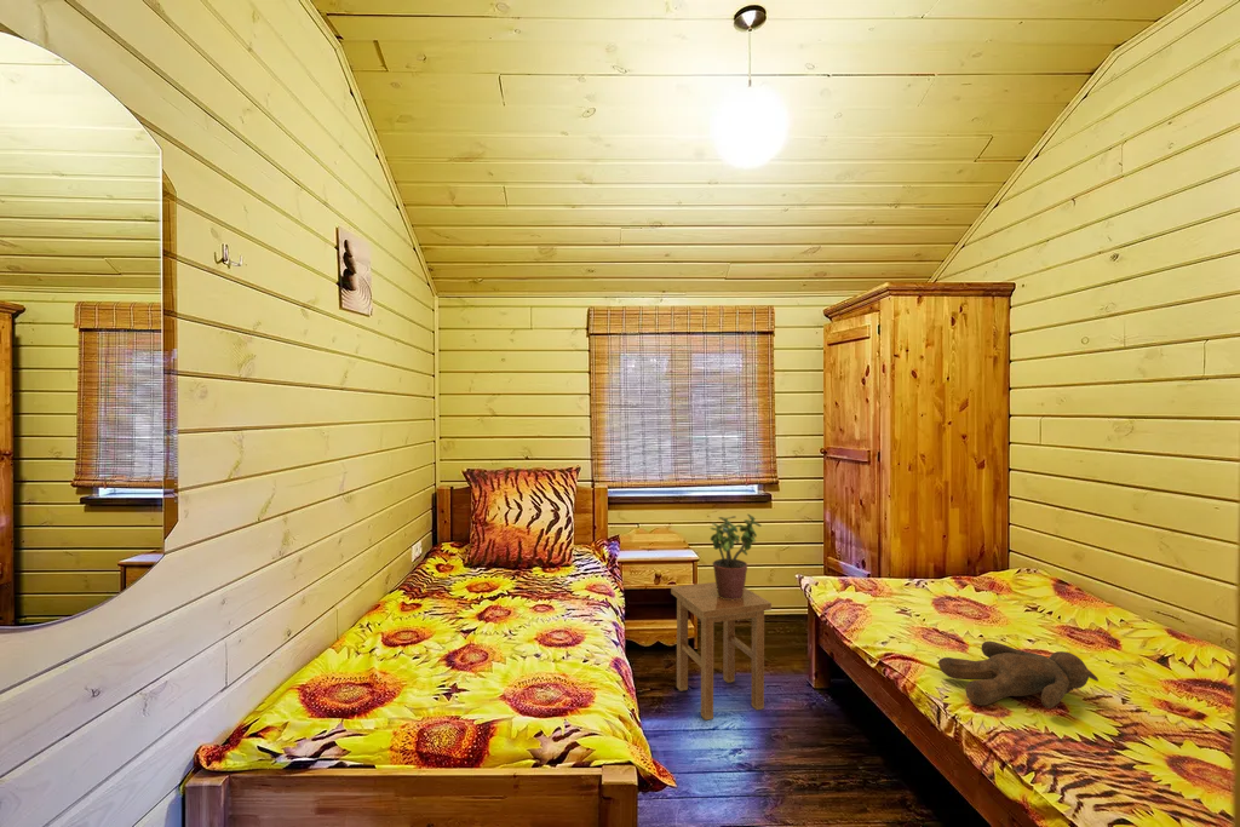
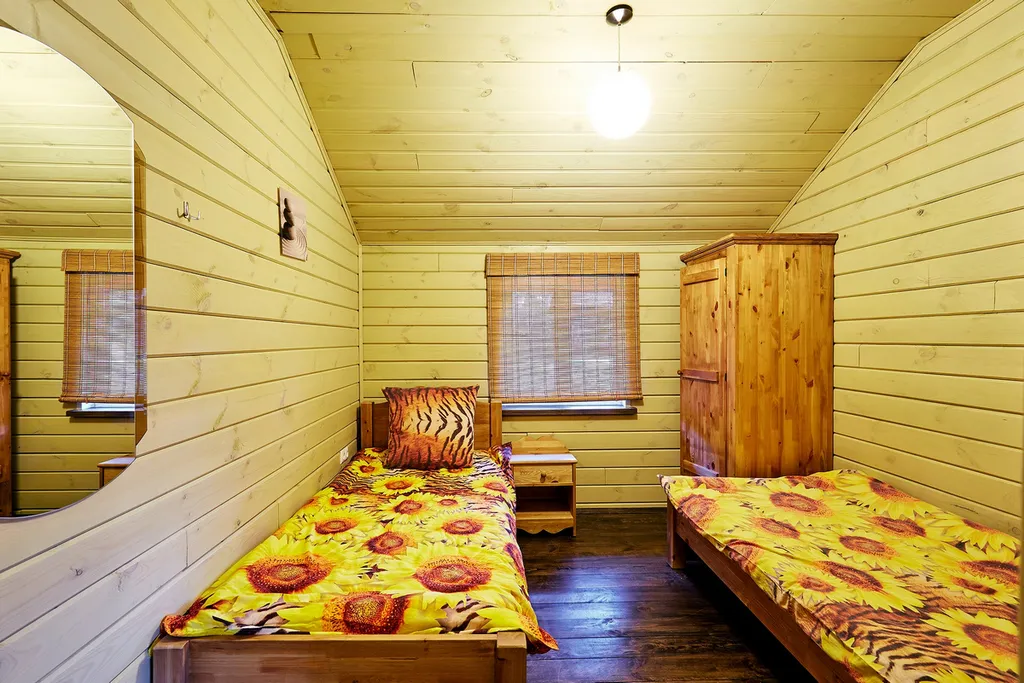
- teddy bear (1017, 672)
- stool (723, 645)
- potted plant (730, 556)
